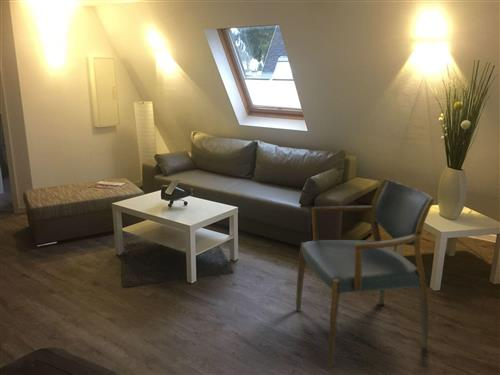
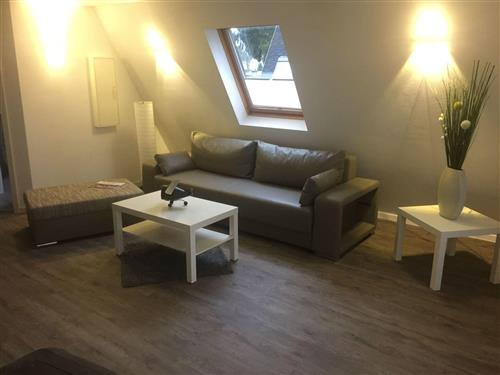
- armchair (359, 263)
